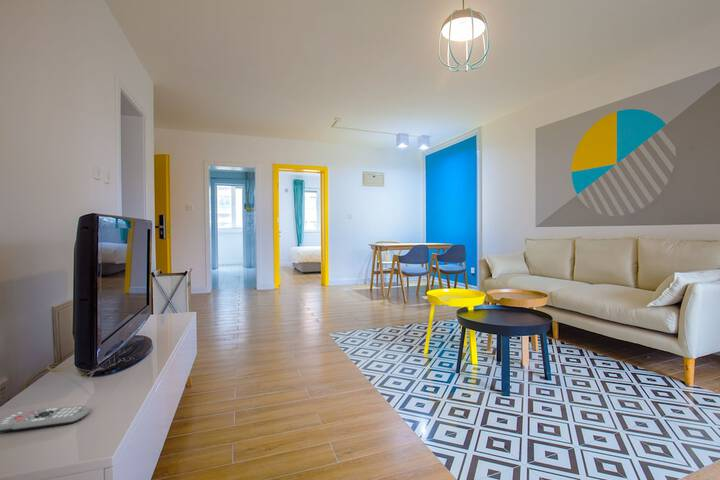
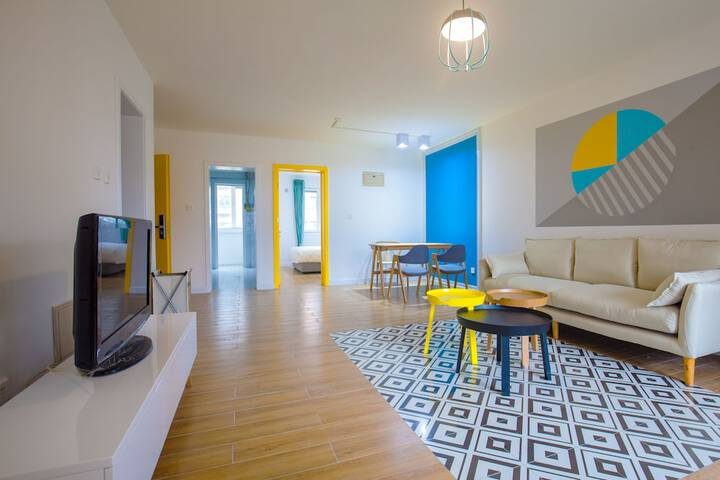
- remote control (45, 417)
